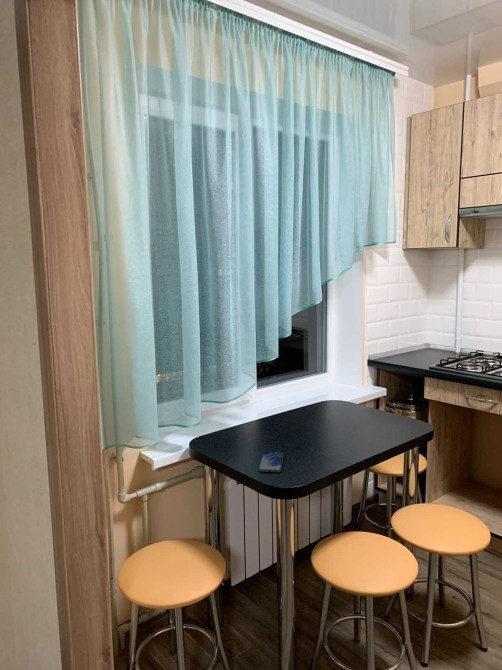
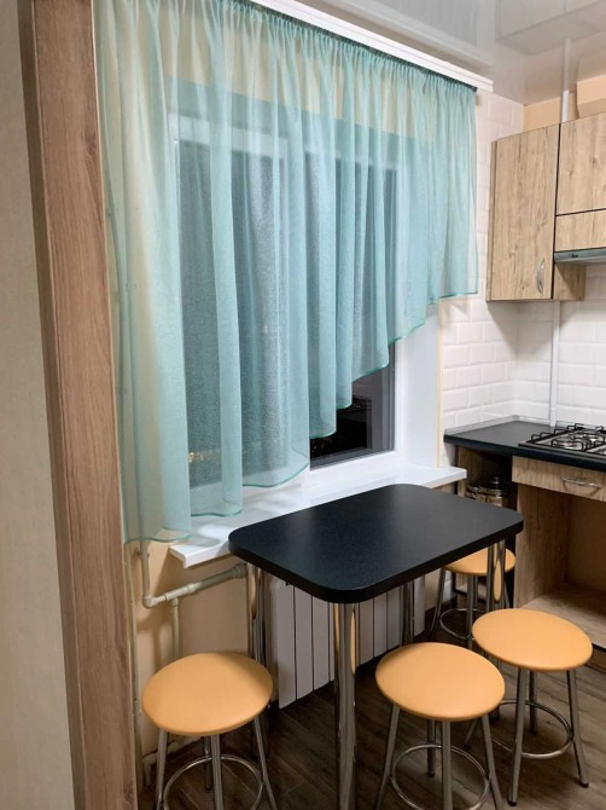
- smartphone (271, 461)
